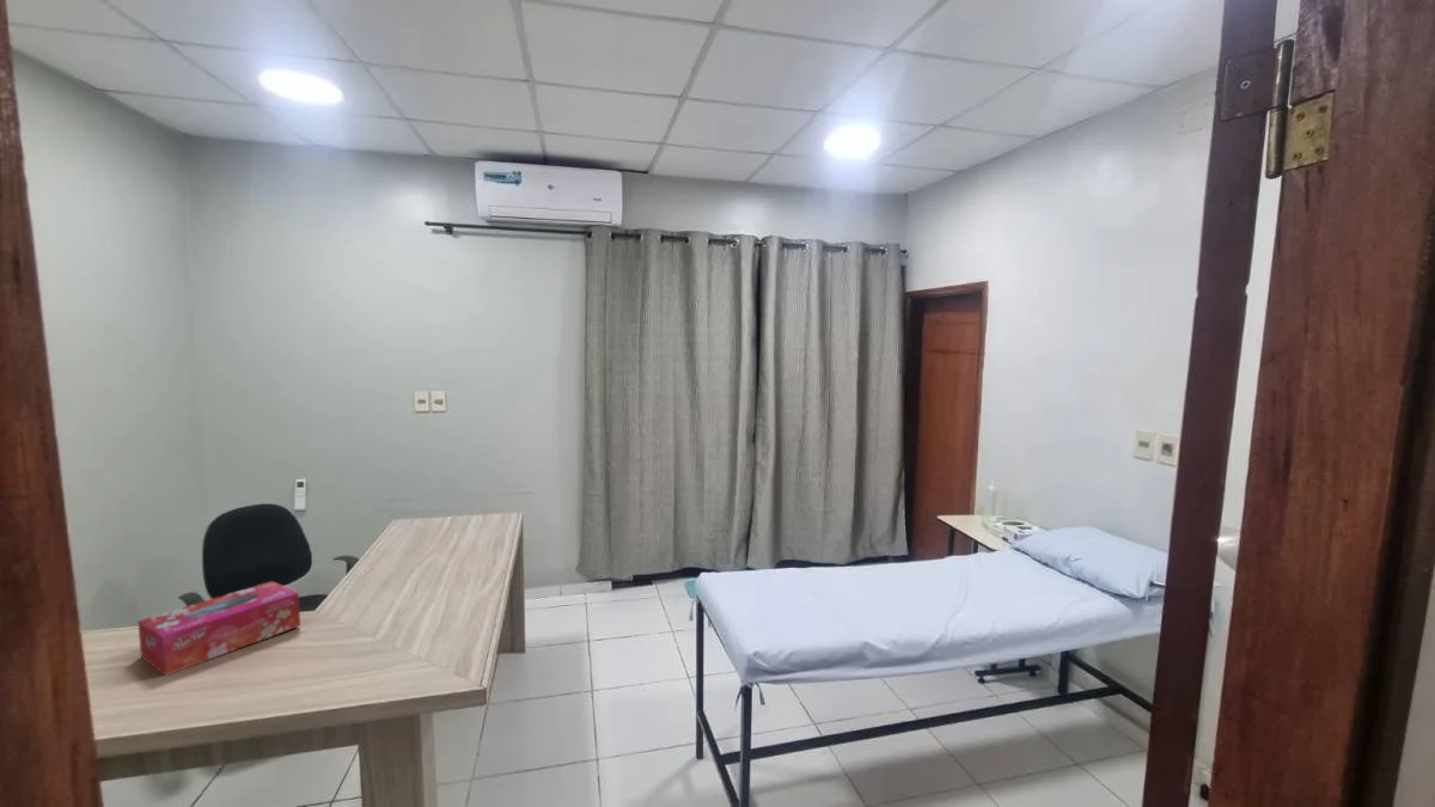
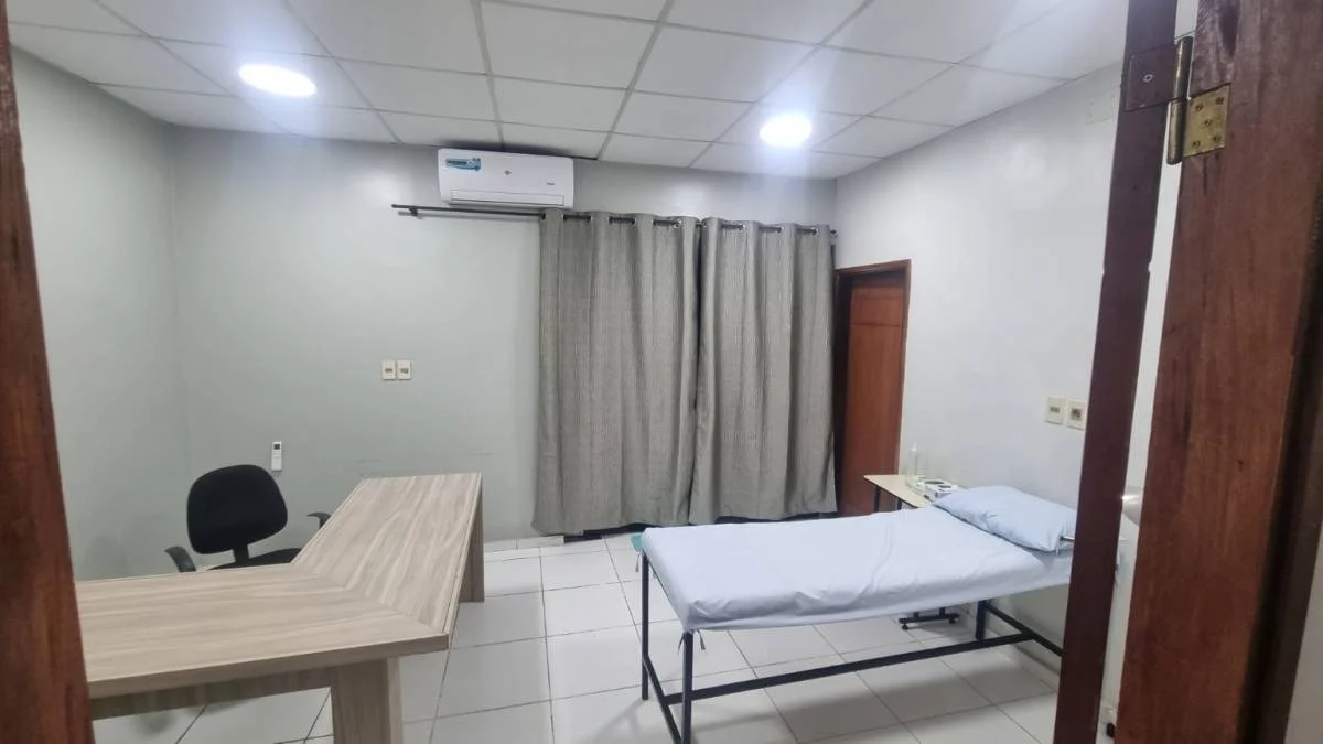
- tissue box (224, 623)
